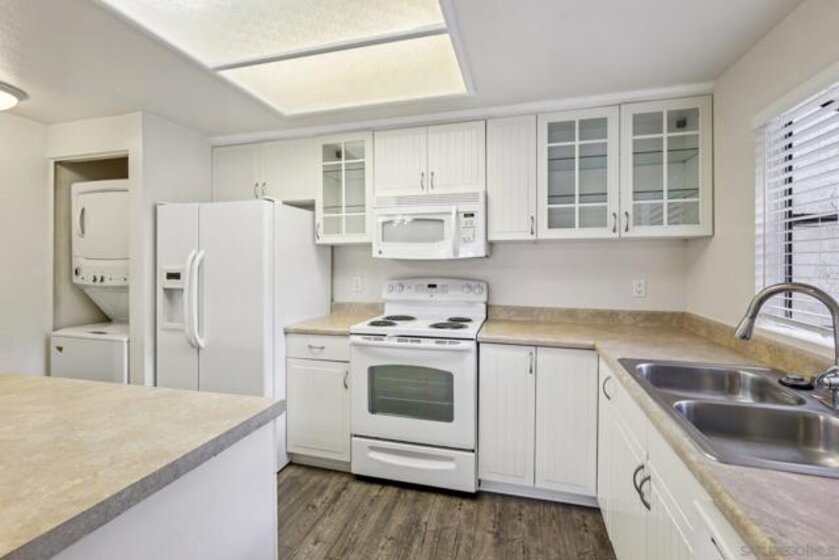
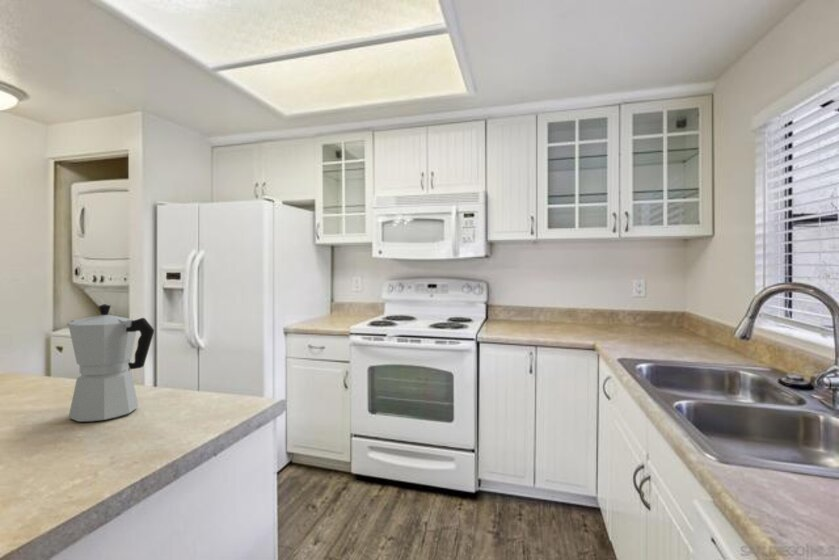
+ moka pot (110, 358)
